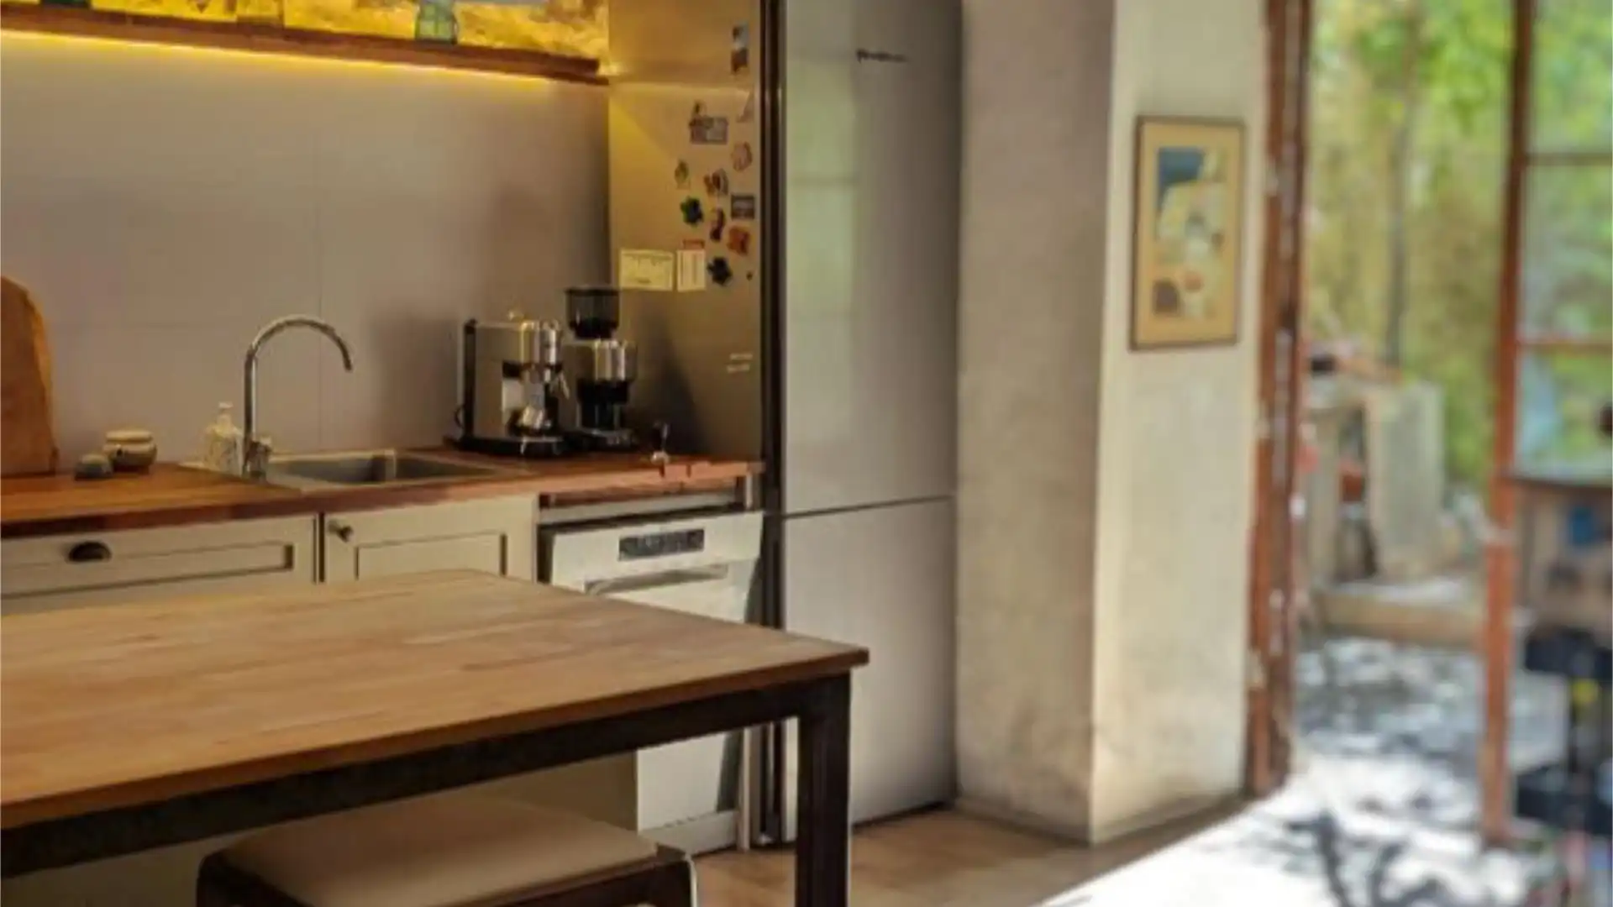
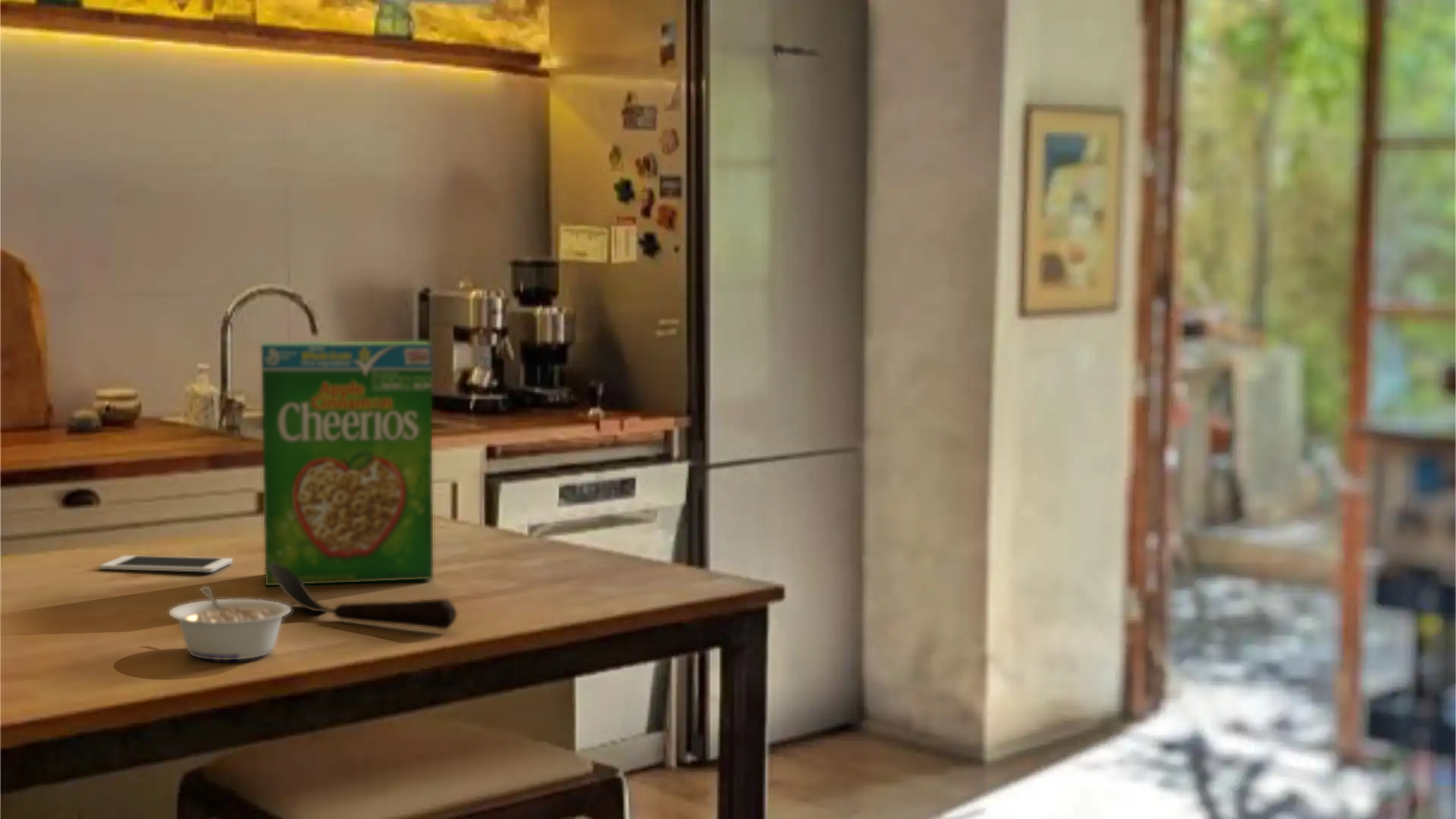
+ cereal box (347, 460)
+ legume (226, 626)
+ spoon (359, 603)
+ cell phone (167, 563)
